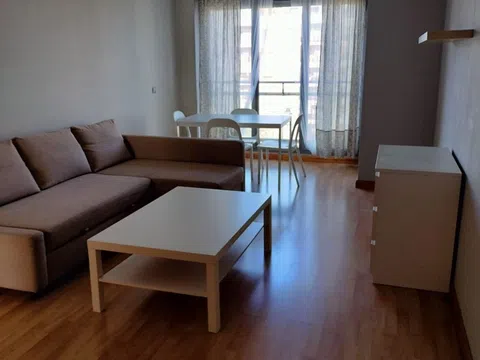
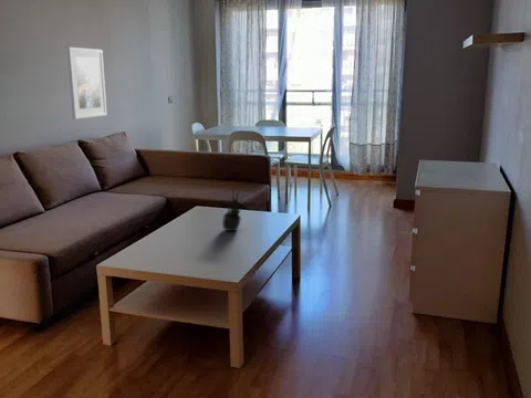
+ potted plant (233, 209)
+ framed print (87, 83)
